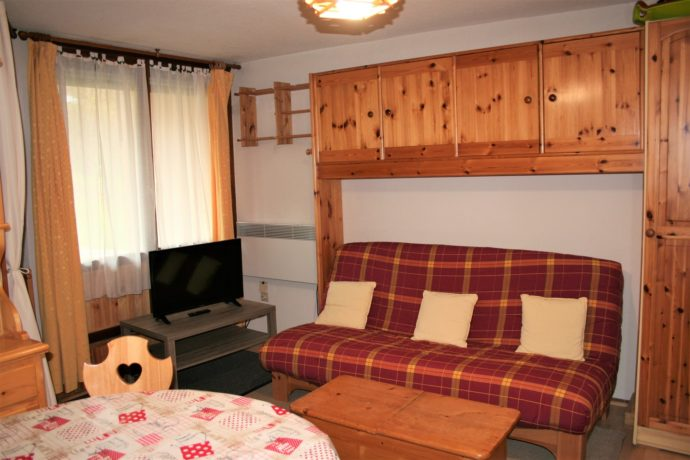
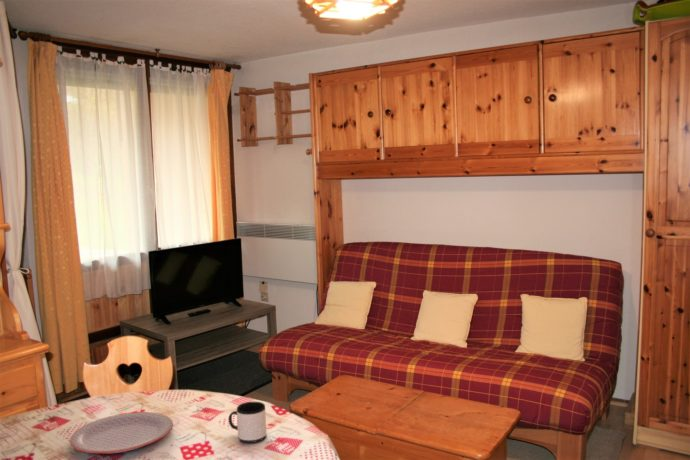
+ plate (123, 434)
+ mug (246, 421)
